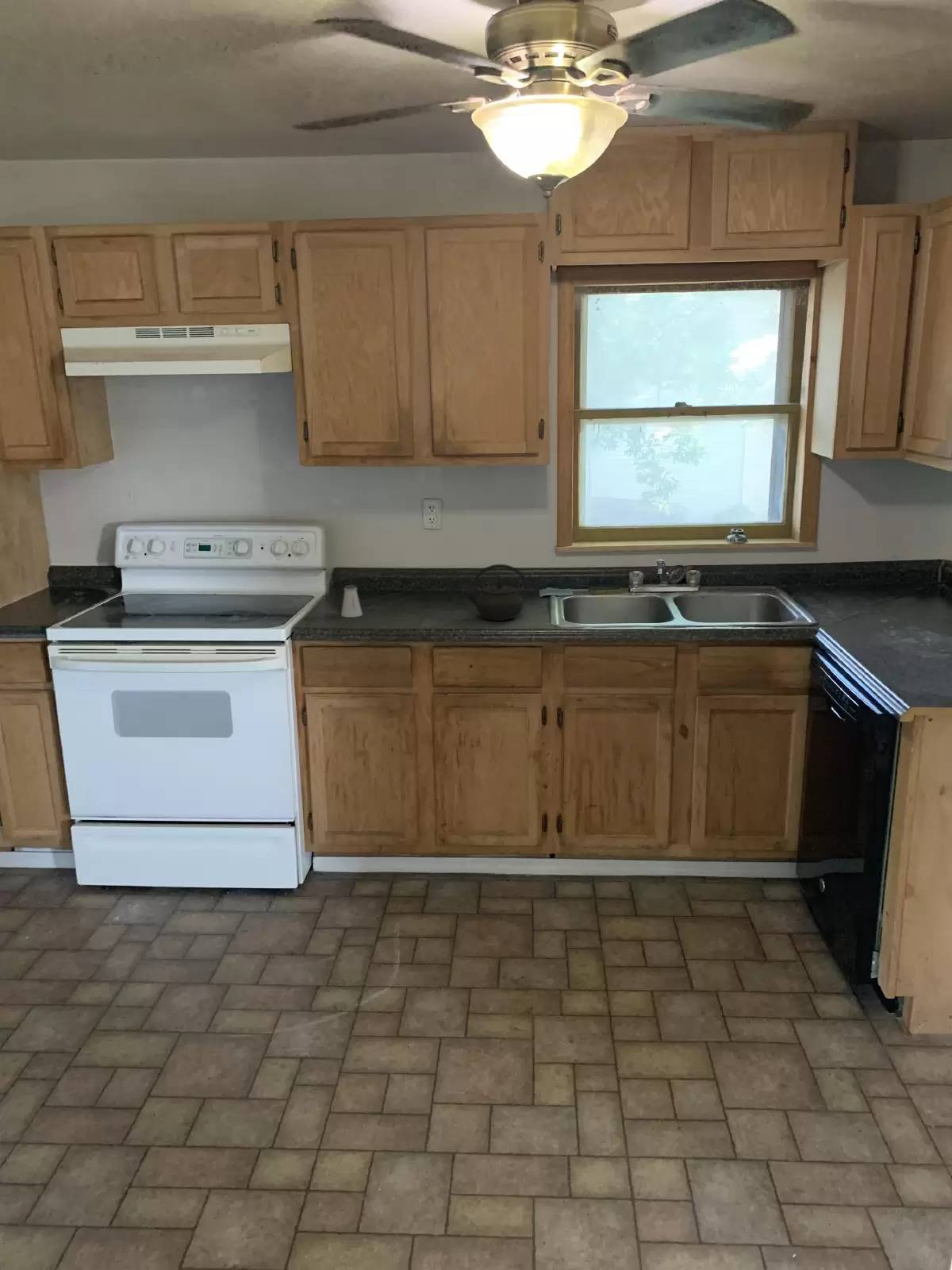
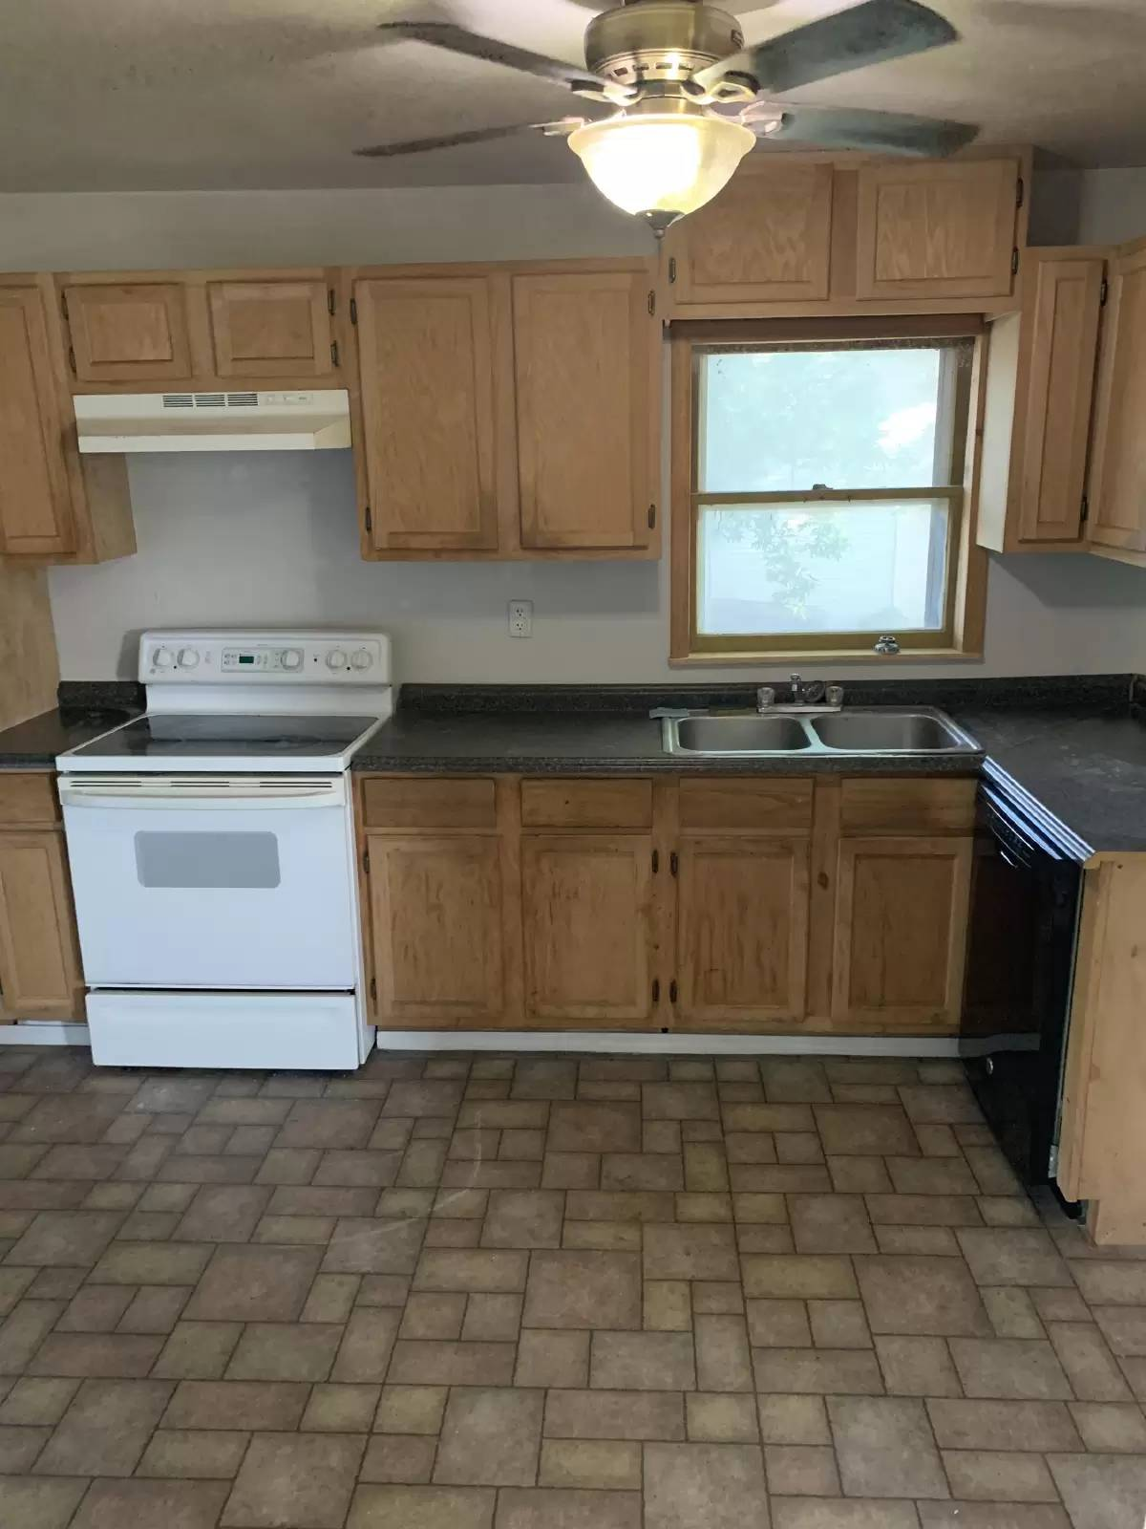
- kettle (496, 591)
- saltshaker (351, 600)
